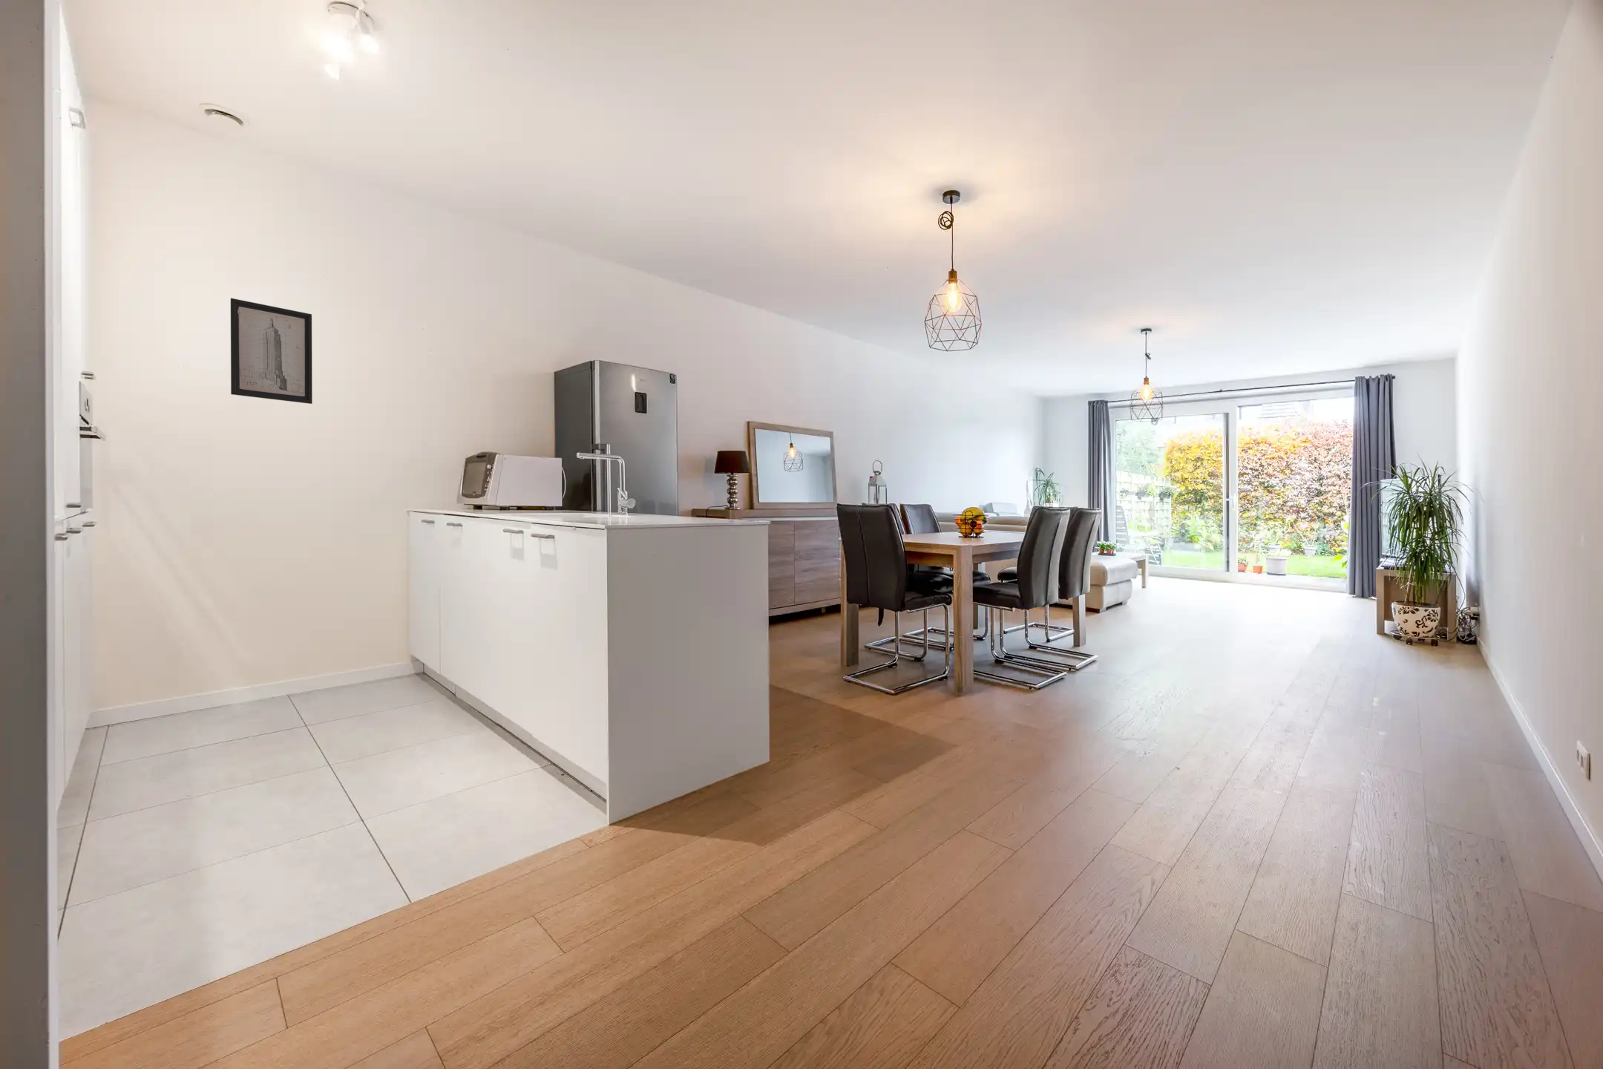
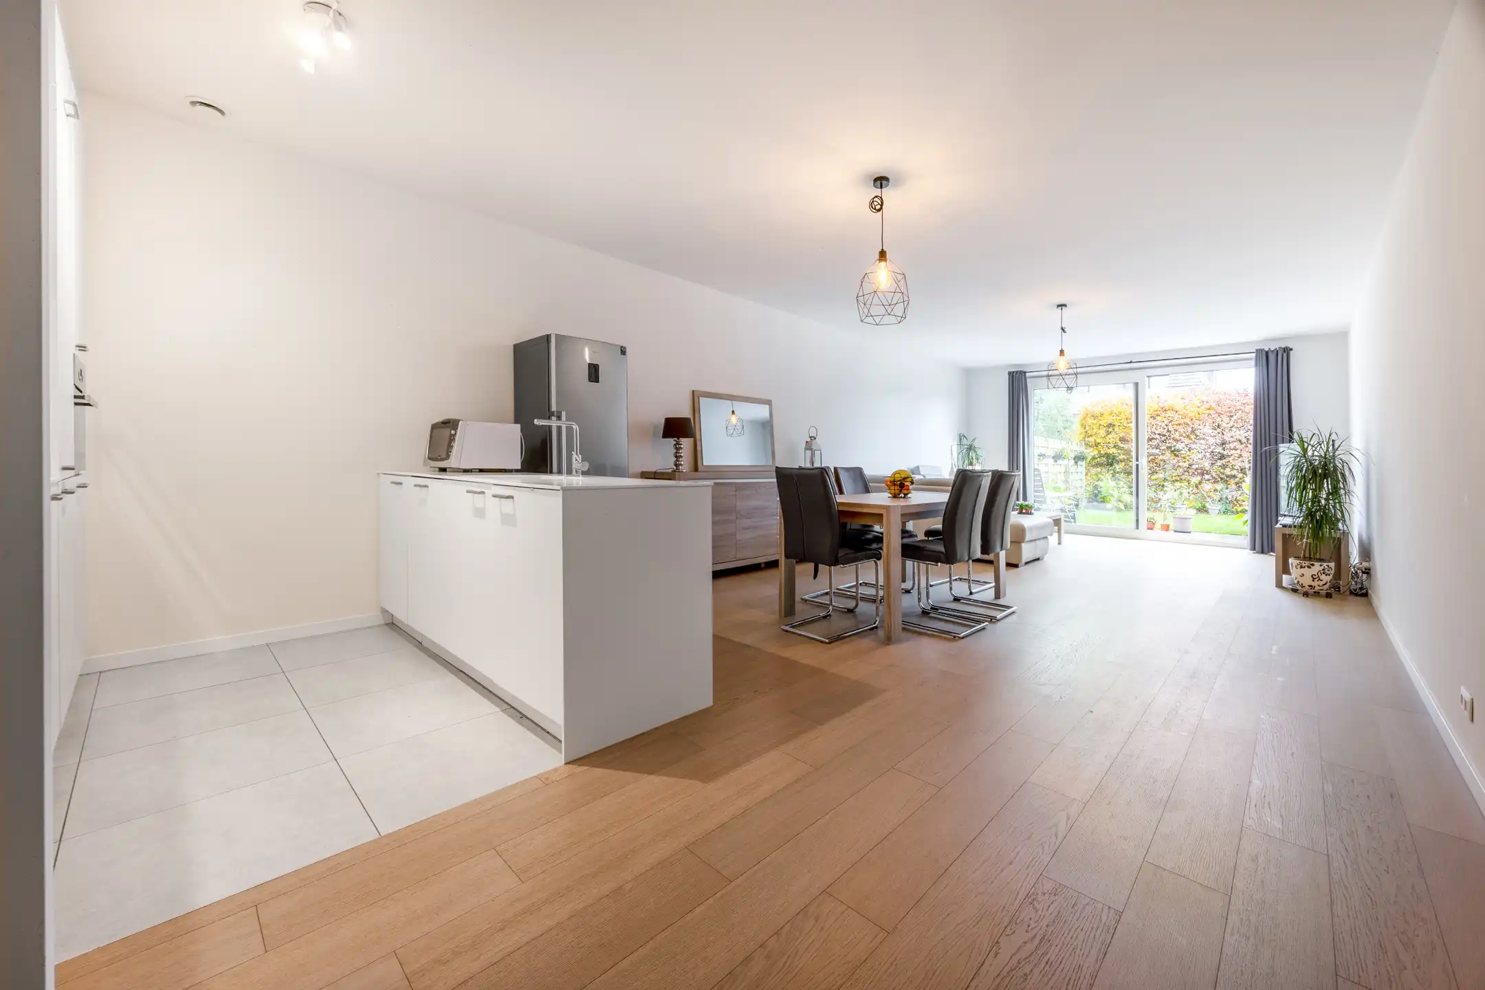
- wall art (272, 353)
